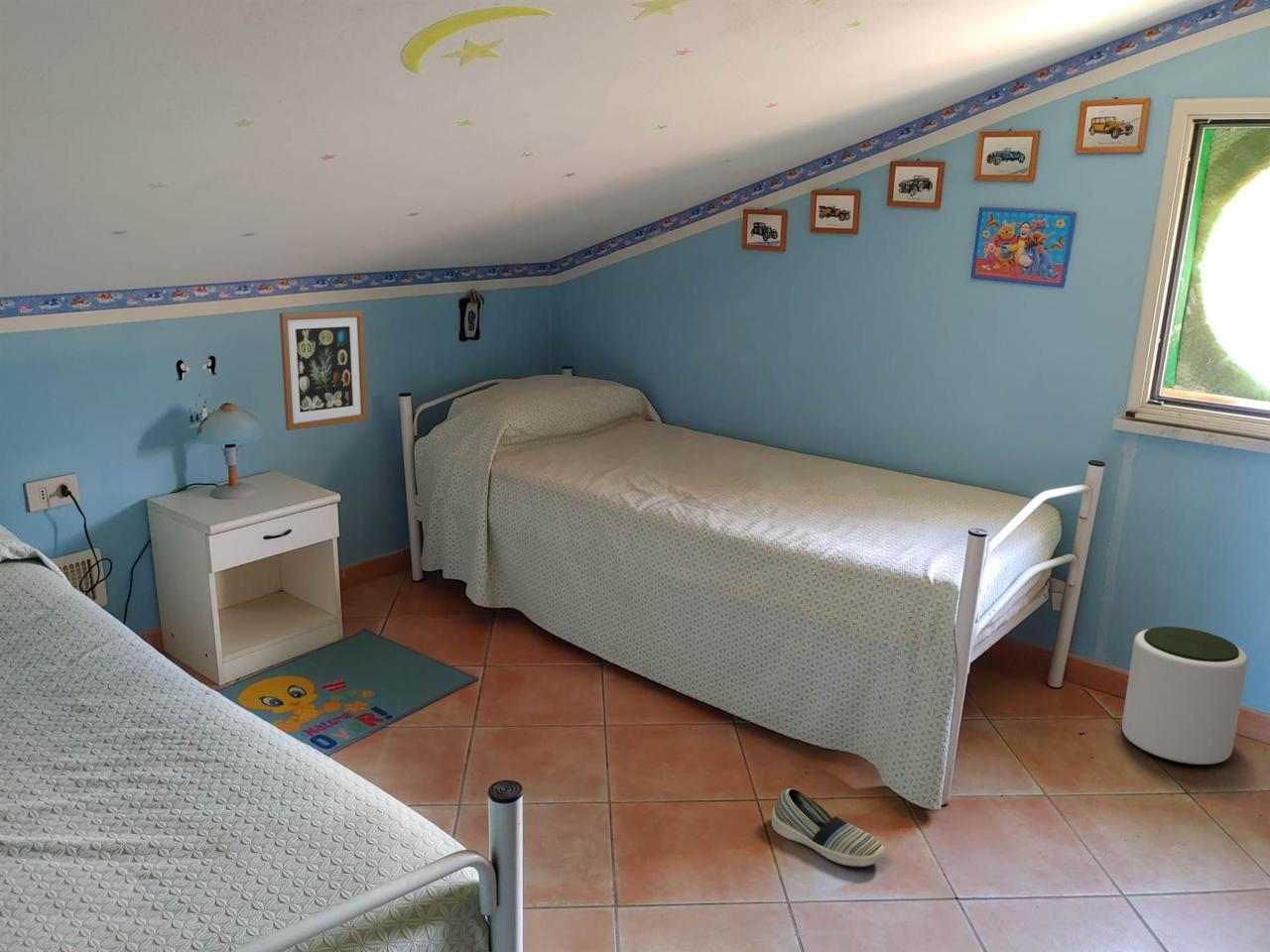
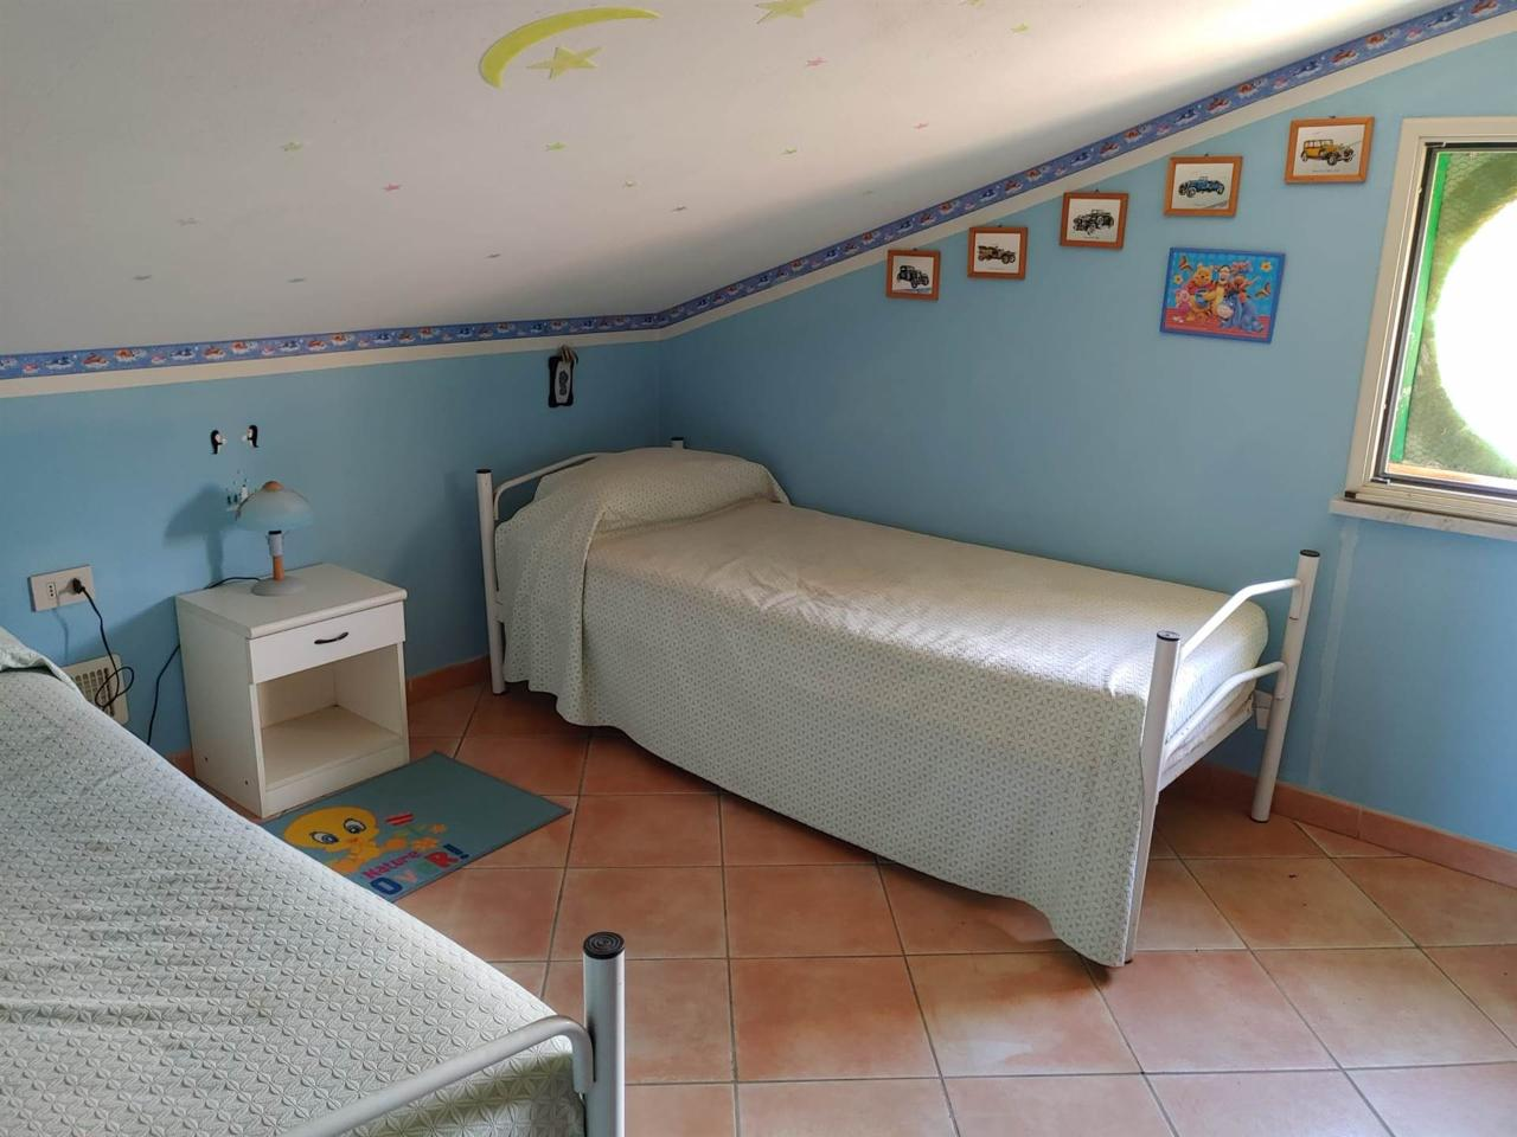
- shoe (826, 825)
- plant pot (1182, 693)
- wall art (325, 369)
